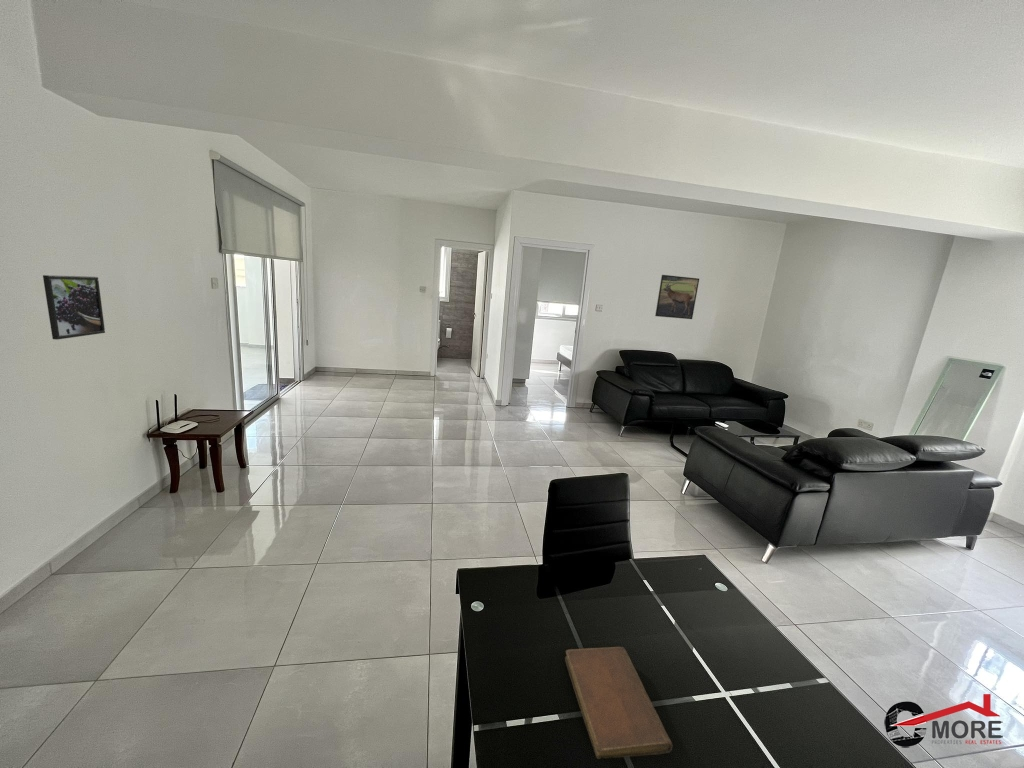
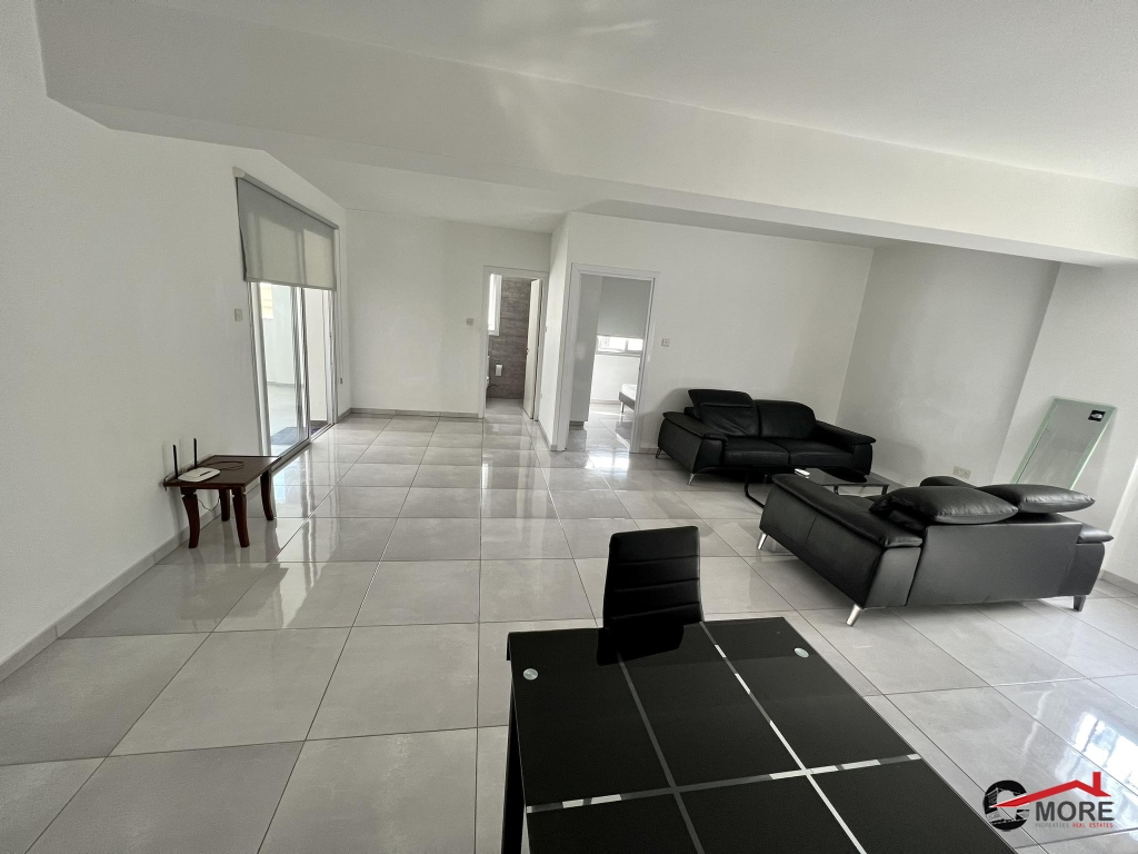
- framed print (677, 297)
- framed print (76, 306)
- notebook (612, 695)
